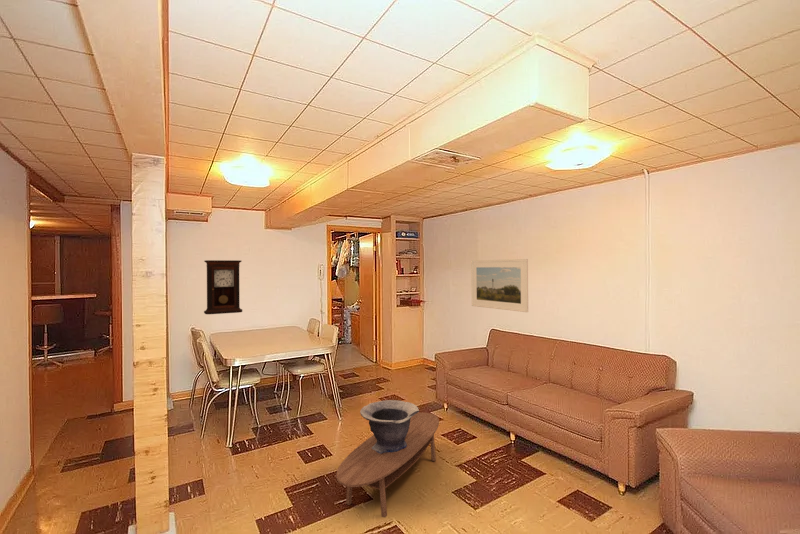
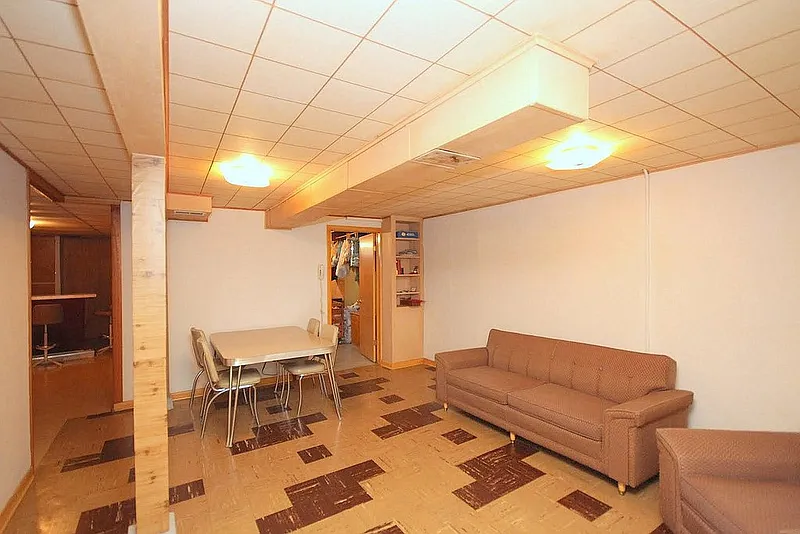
- decorative bowl (389, 426)
- pendulum clock (223, 286)
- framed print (497, 284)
- coffee table (395, 460)
